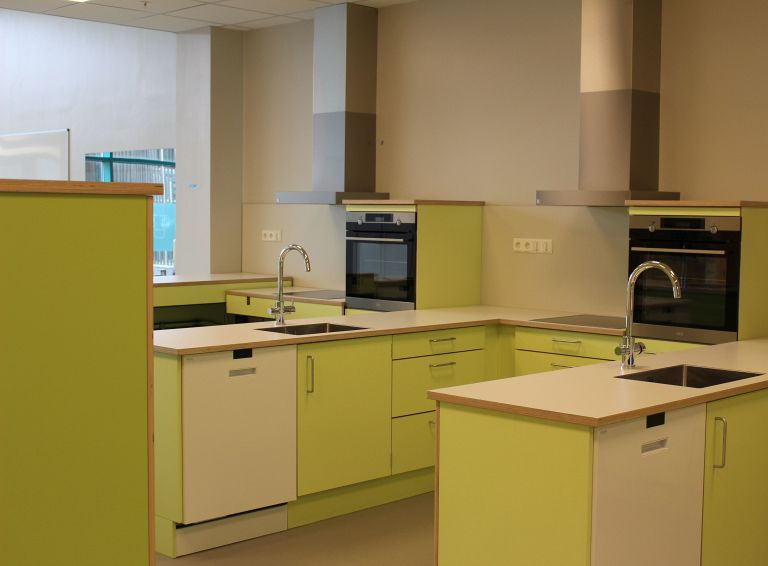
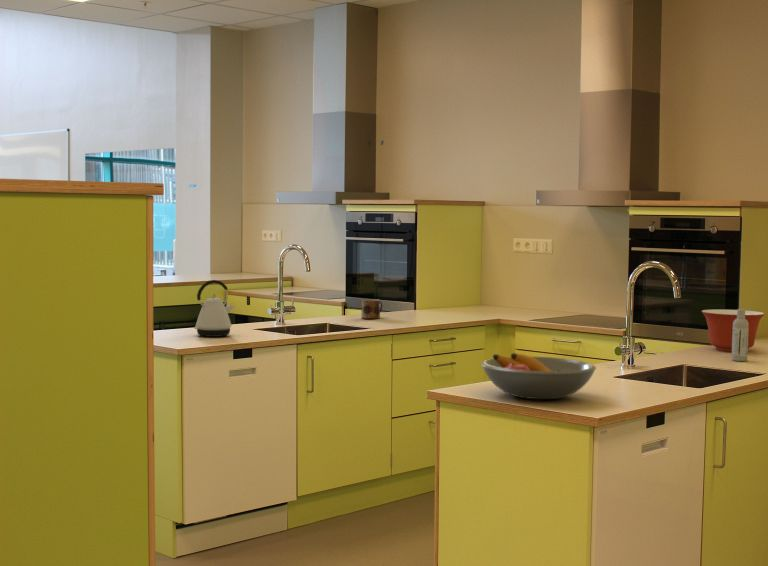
+ bottle (740, 334)
+ kettle (214, 307)
+ mixing bowl (732, 330)
+ mug (371, 308)
+ fruit bowl (537, 375)
